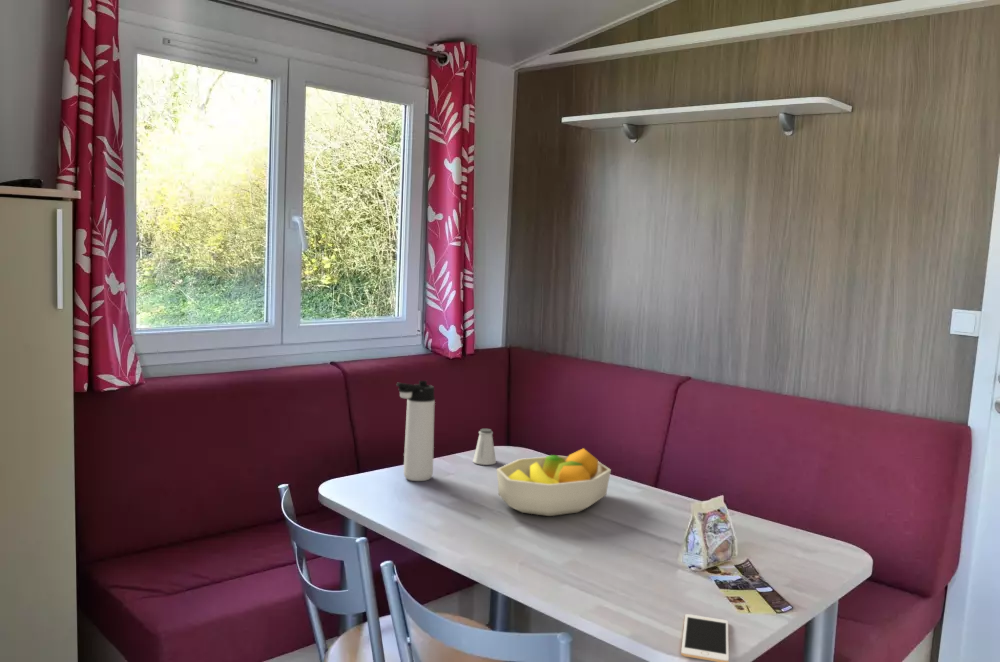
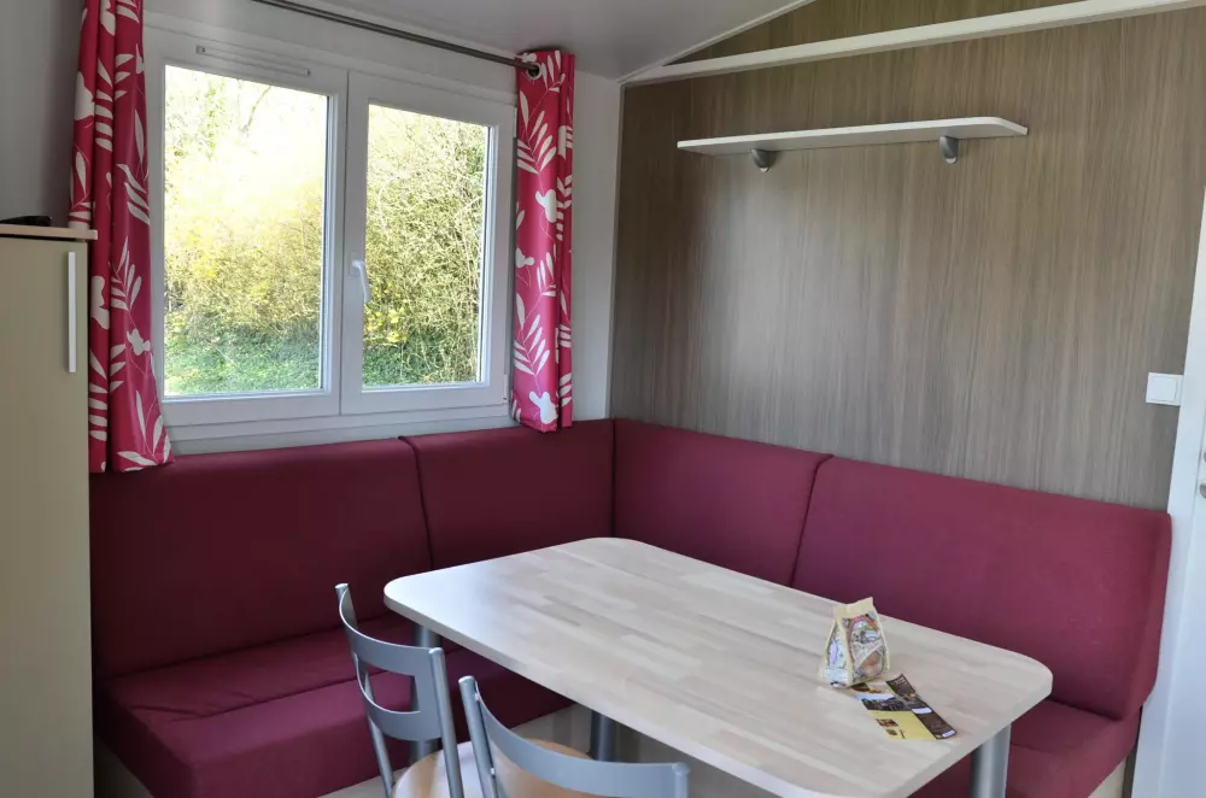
- cell phone (705, 637)
- fruit bowl (553, 478)
- thermos bottle (414, 430)
- saltshaker (485, 445)
